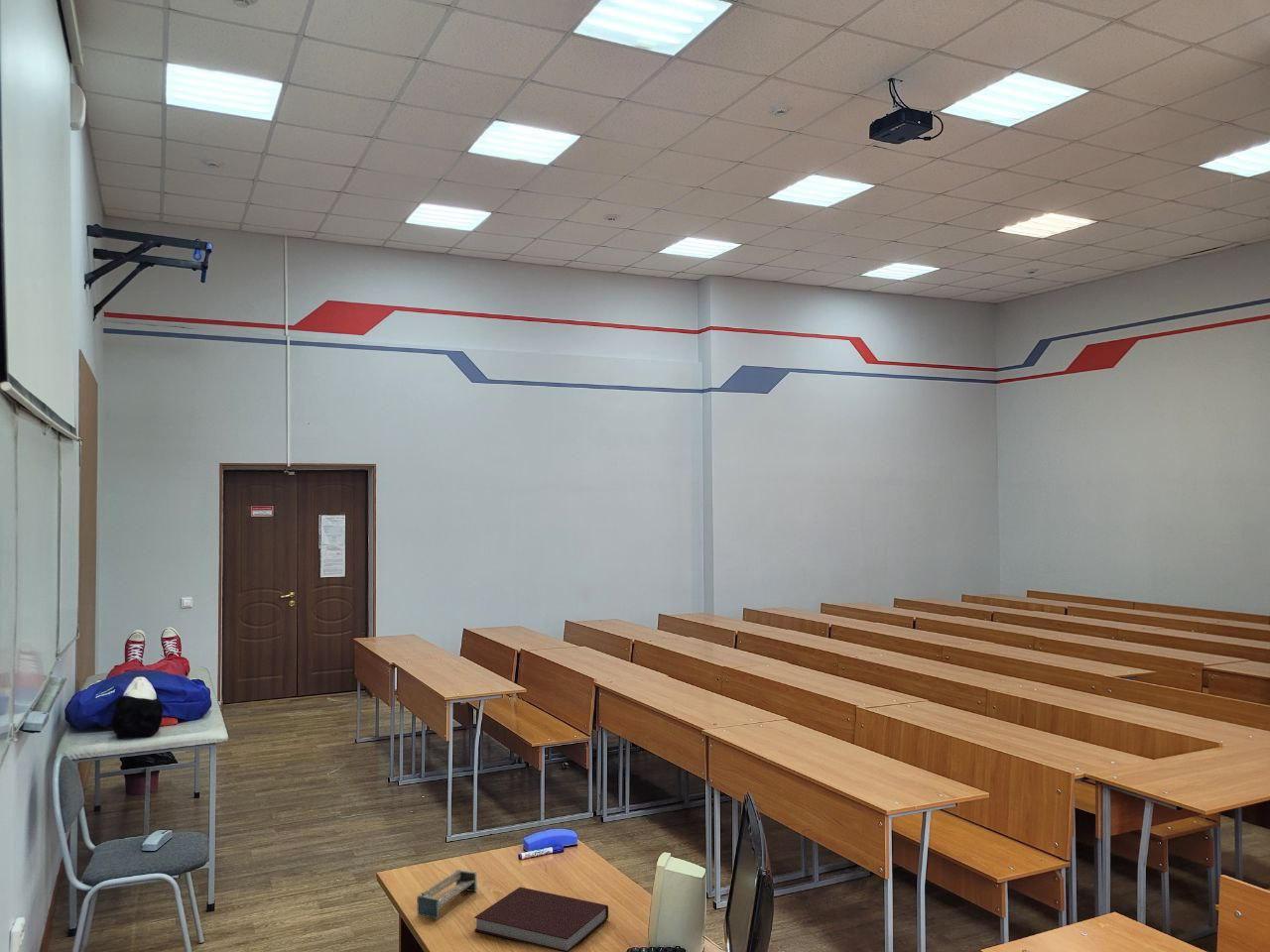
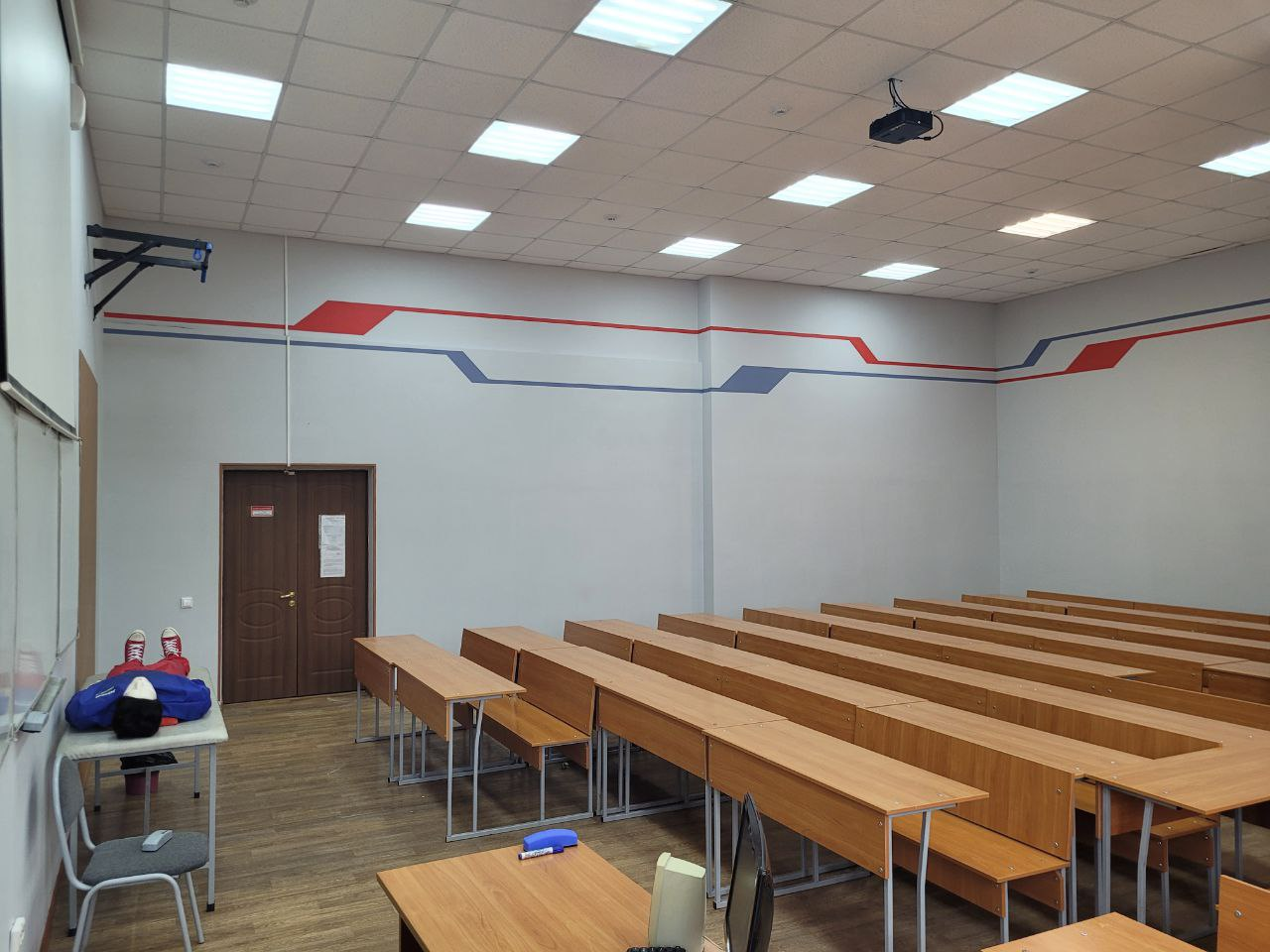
- shelf (447, 892)
- notebook (542, 917)
